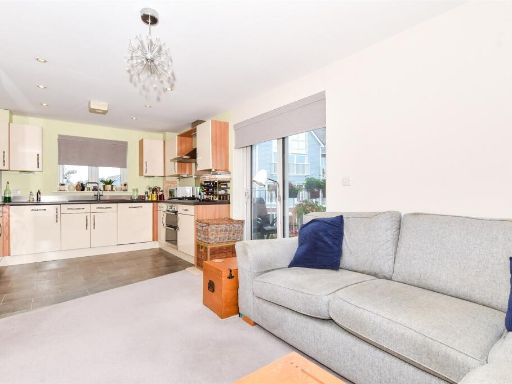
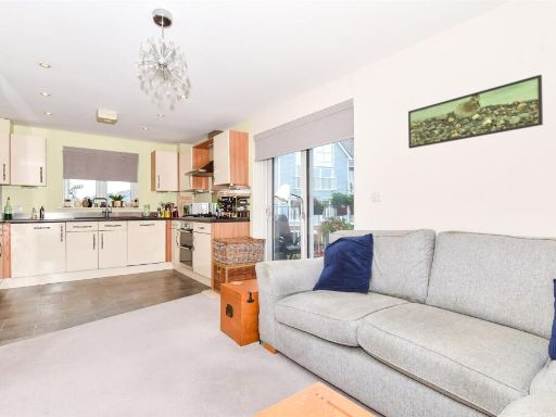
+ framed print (465, 116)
